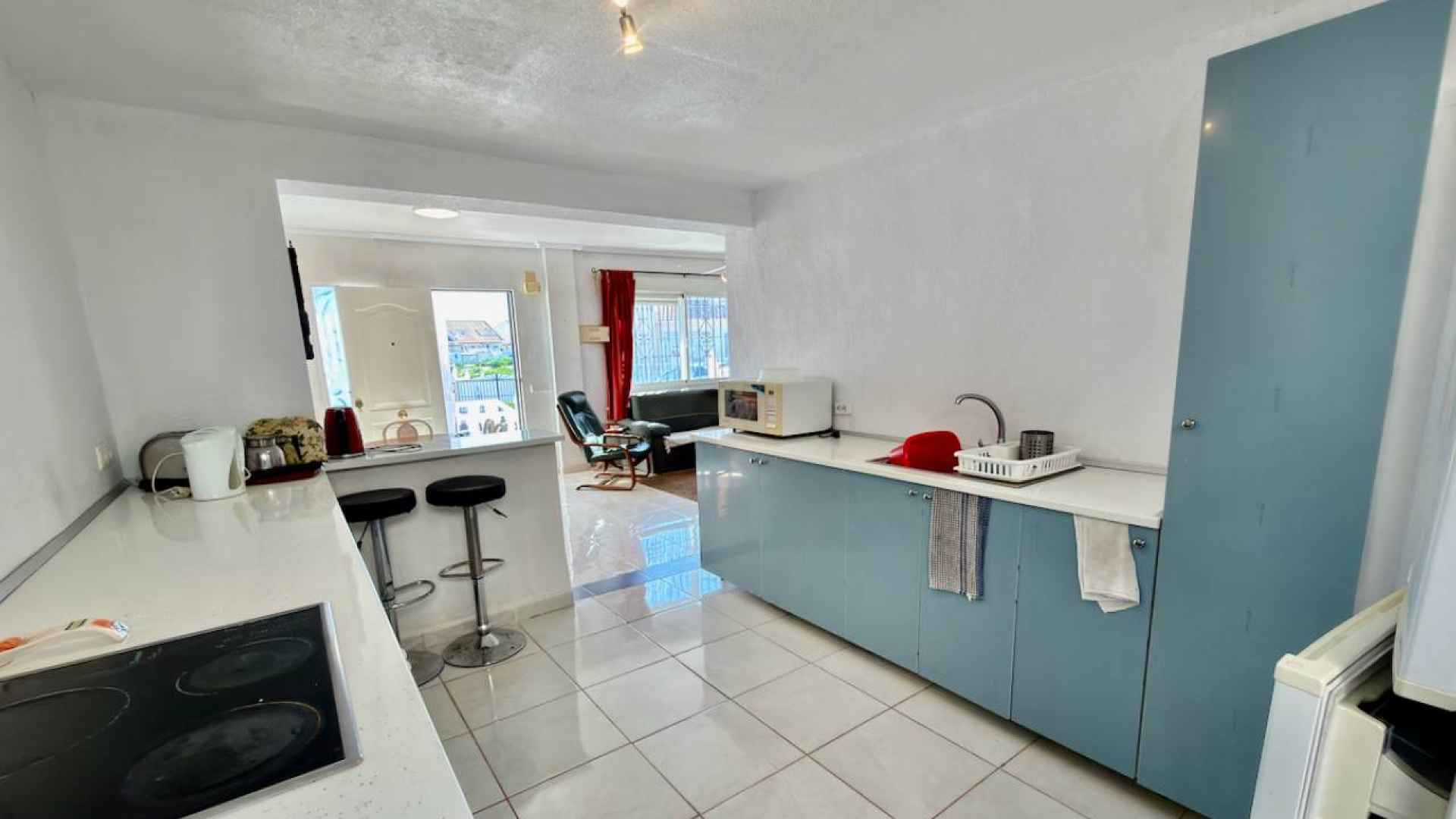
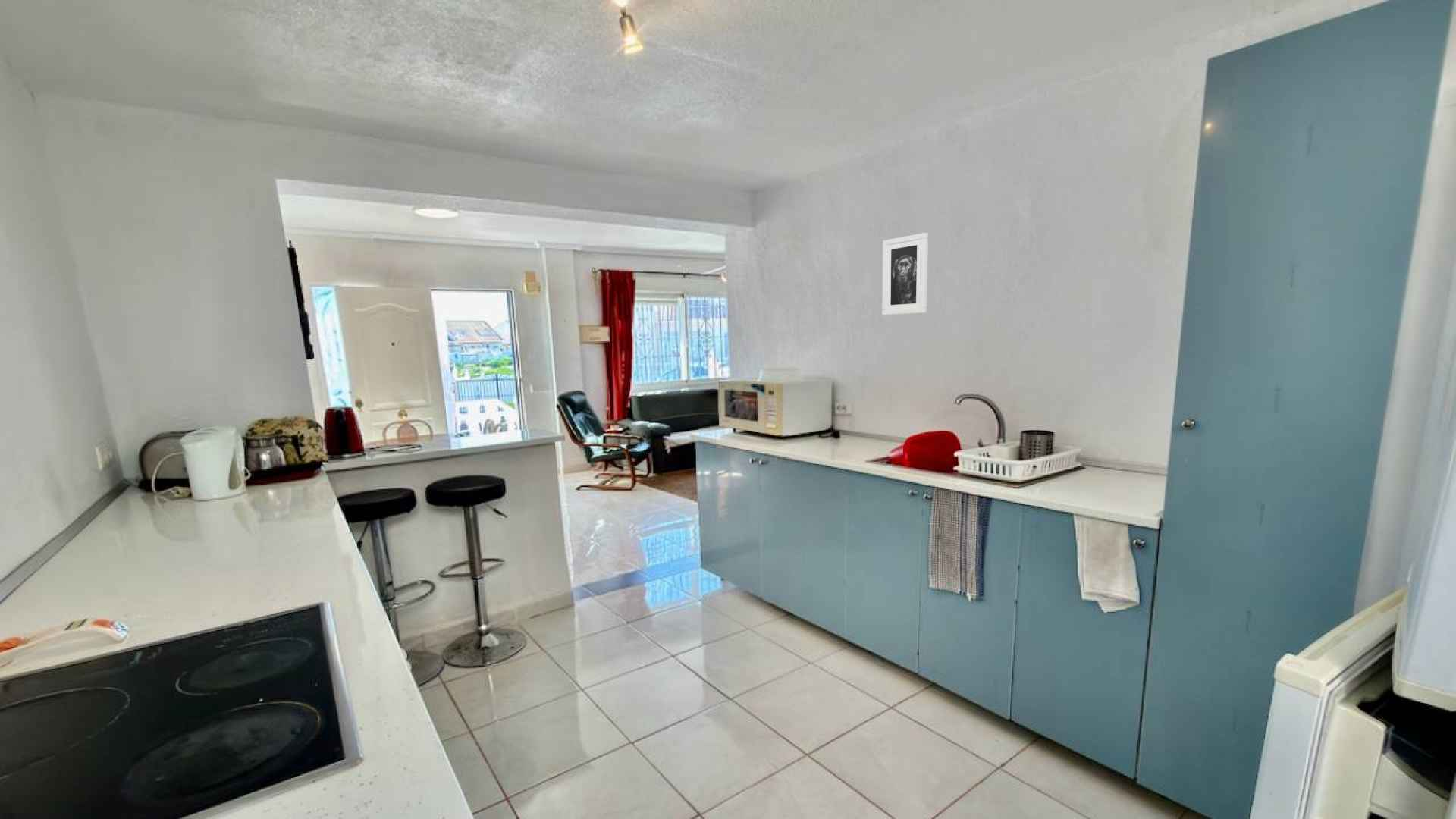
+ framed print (904, 275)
